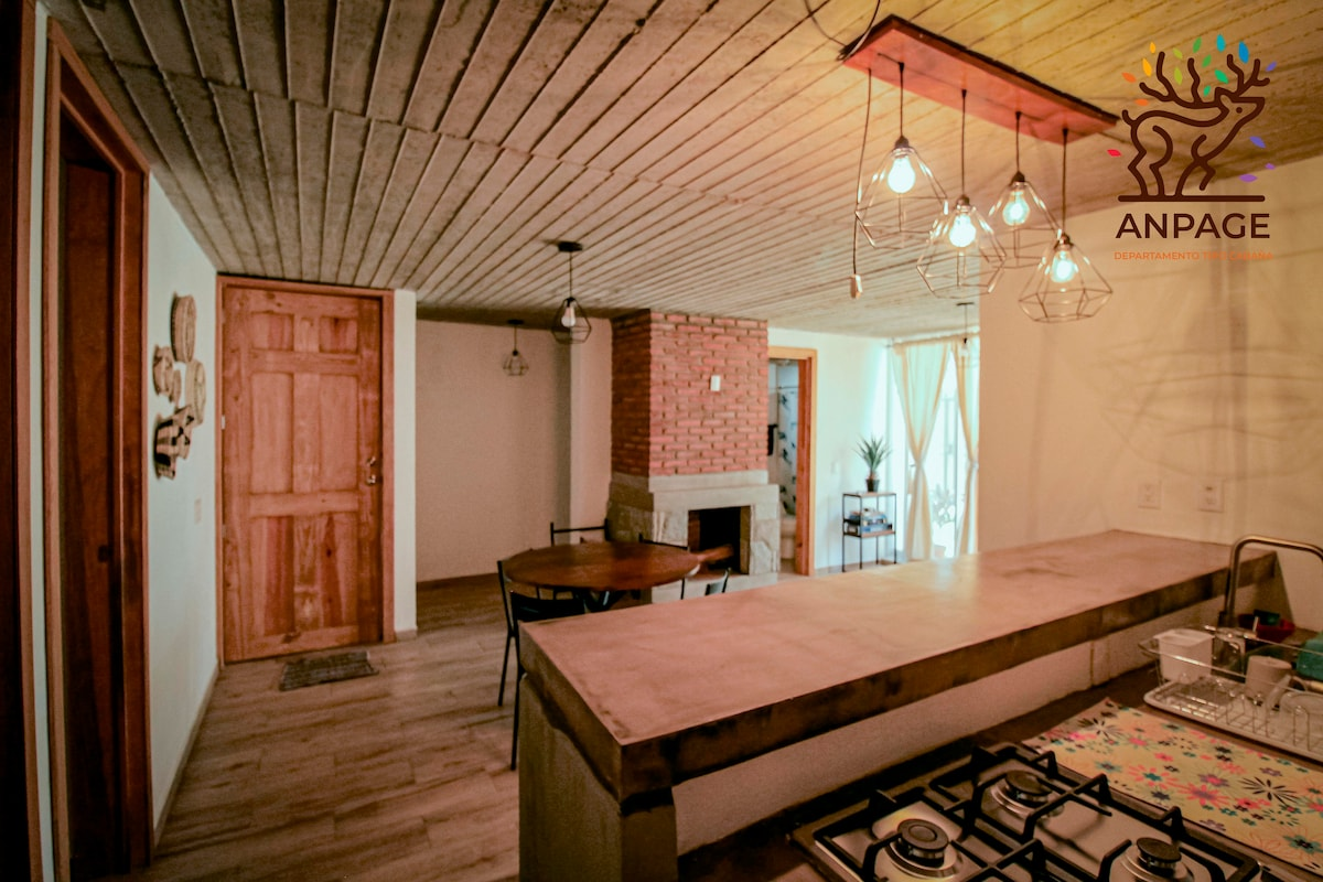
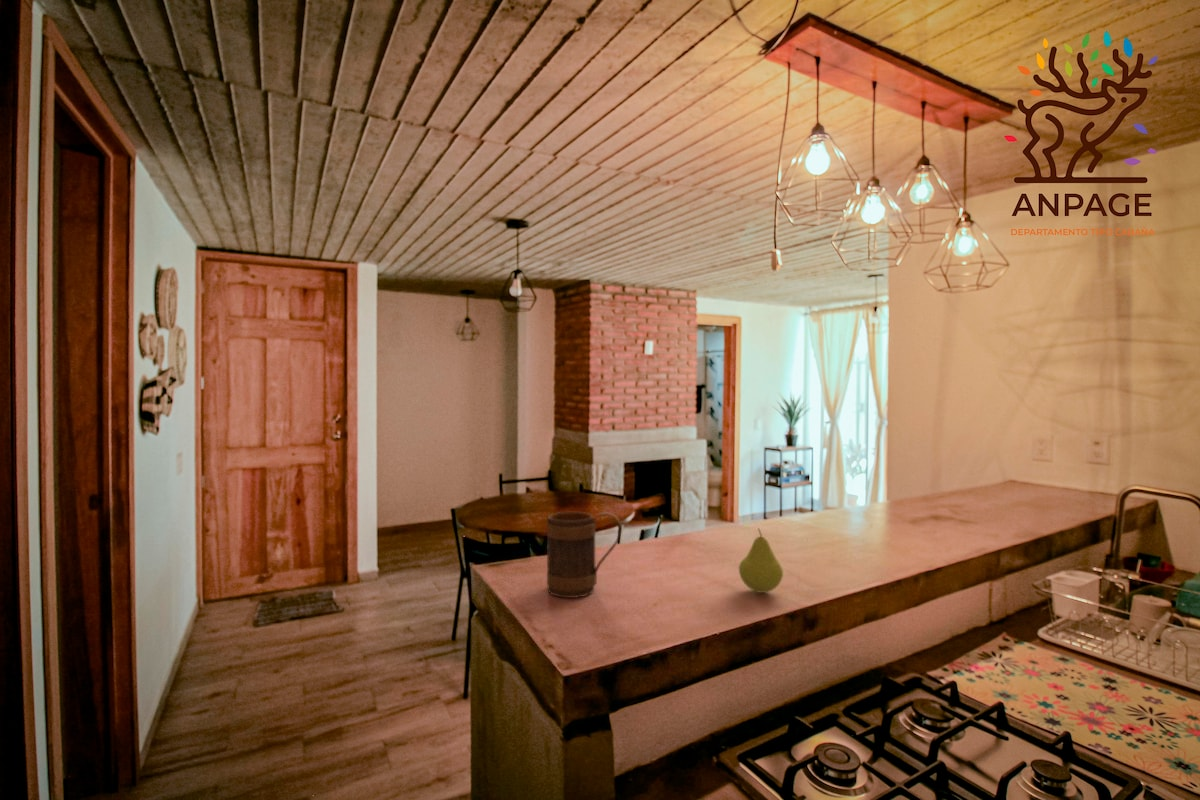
+ fruit (760, 559)
+ mug (583, 551)
